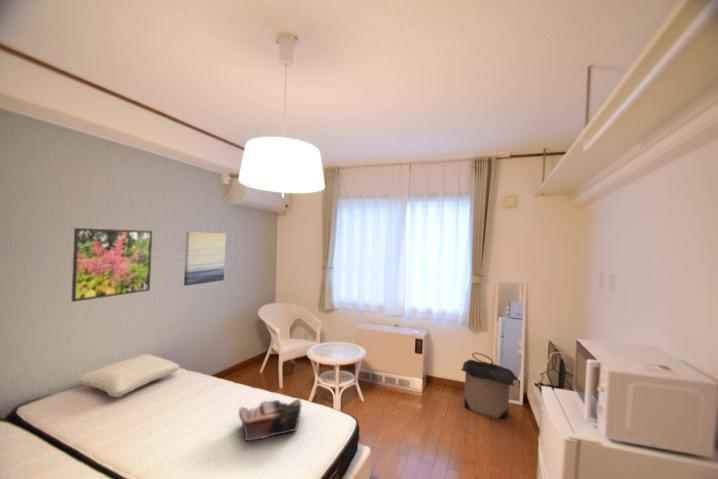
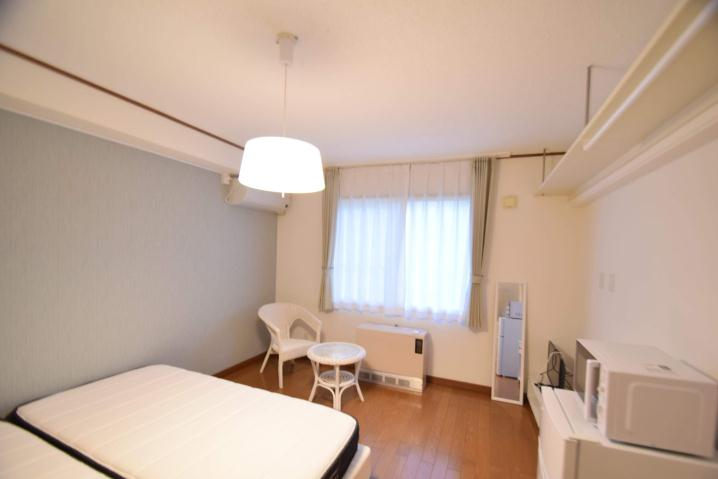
- tote bag (271, 415)
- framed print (116, 262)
- pillow (131, 373)
- wall art (206, 257)
- laundry hamper (488, 381)
